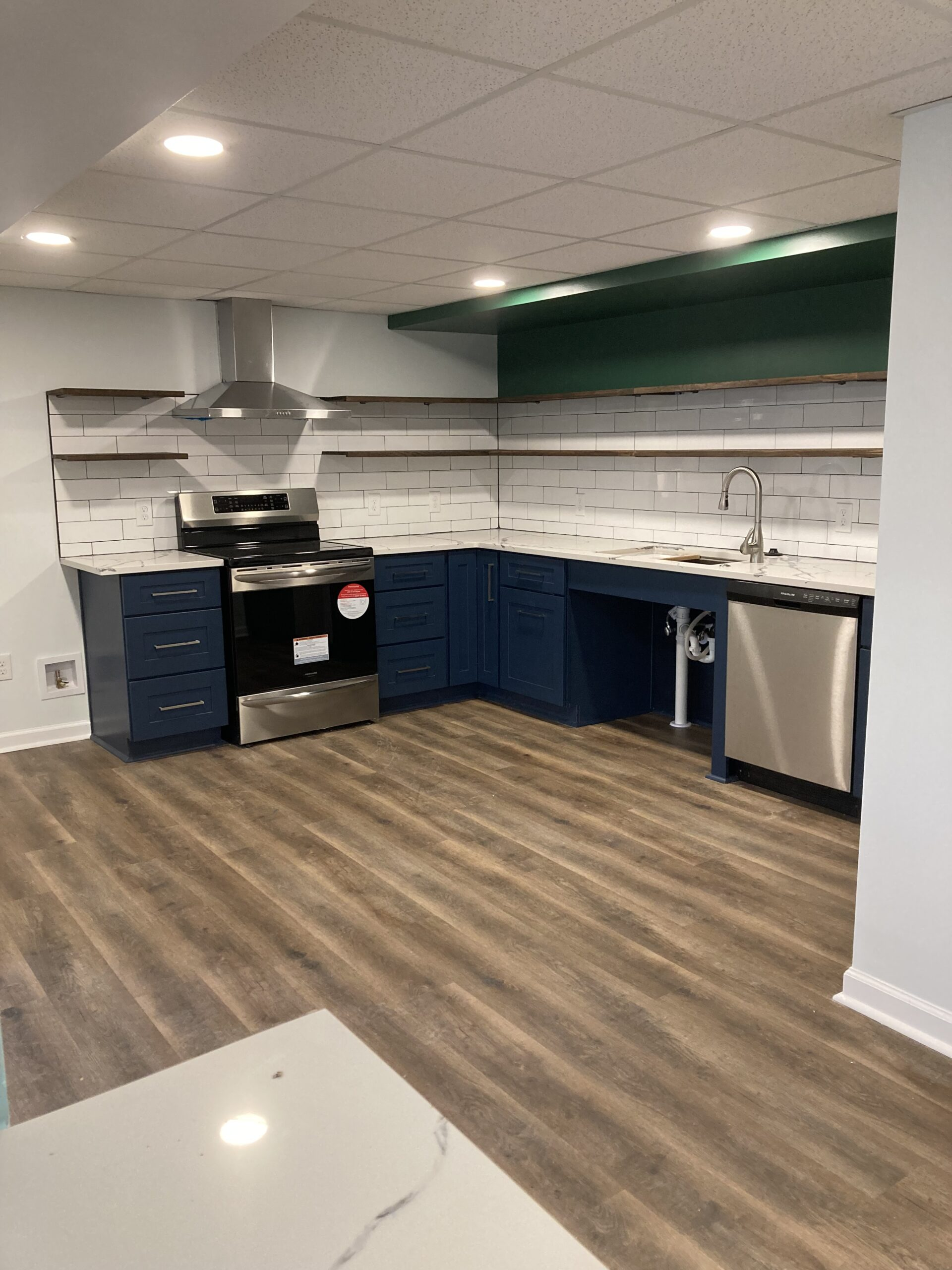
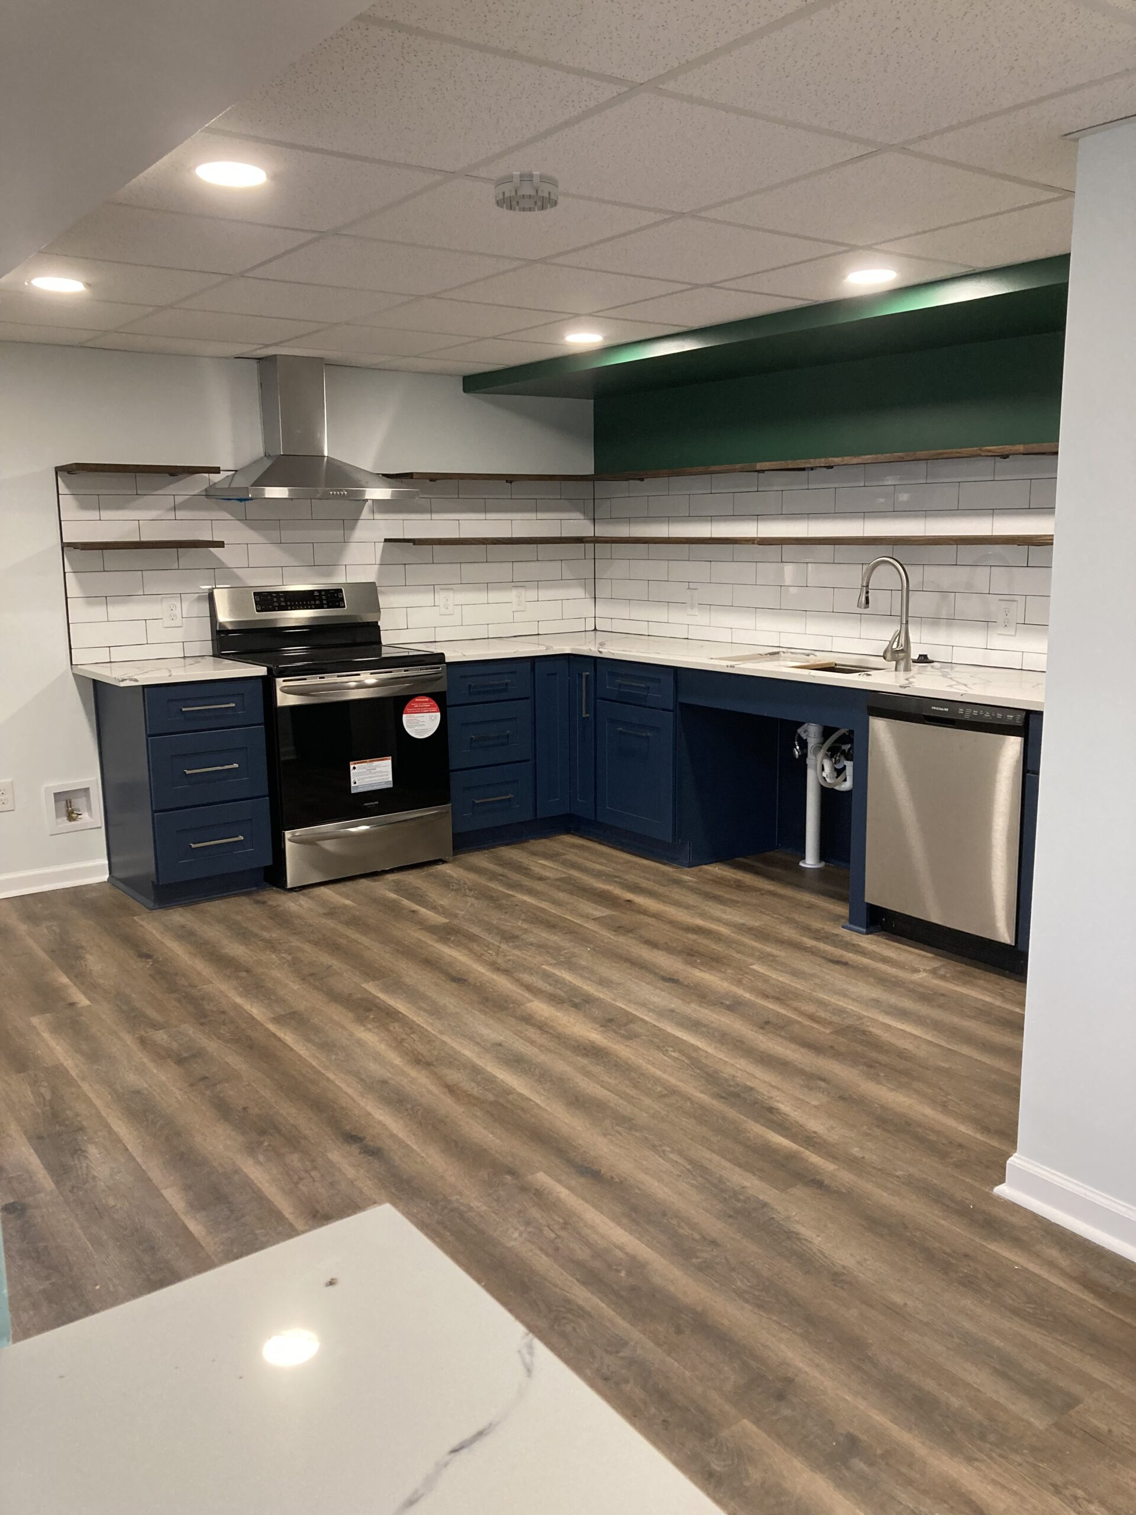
+ smoke detector (526, 191)
